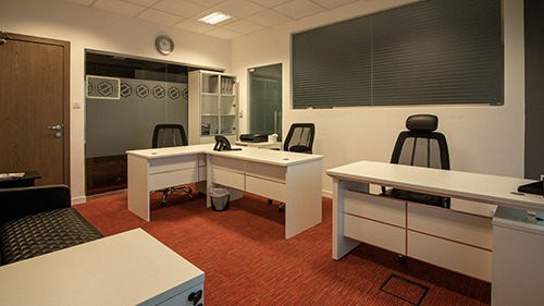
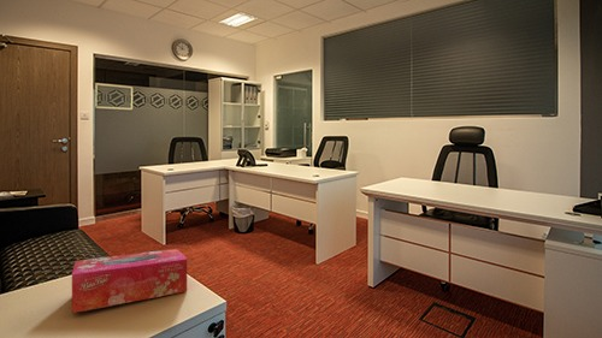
+ tissue box (131, 275)
